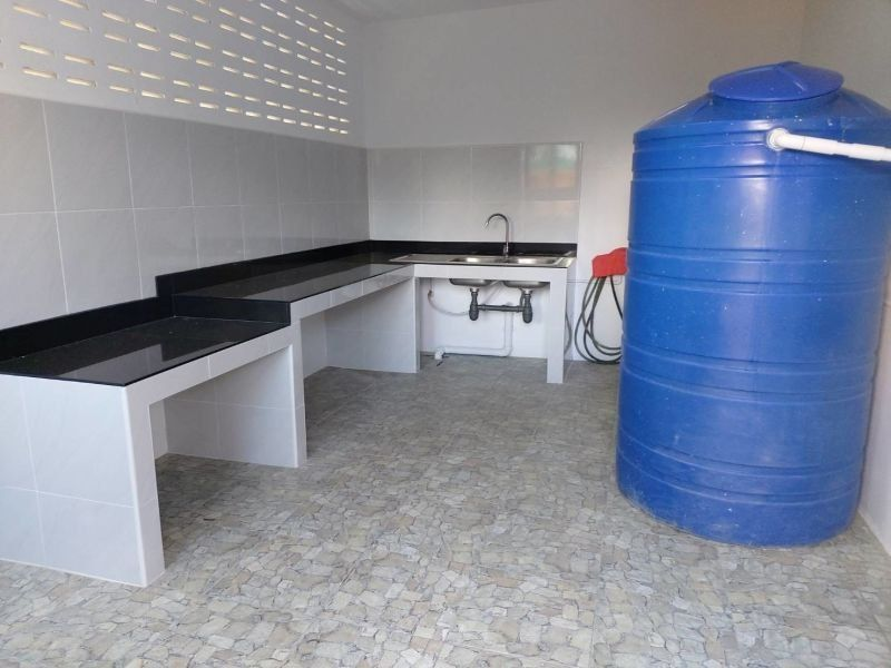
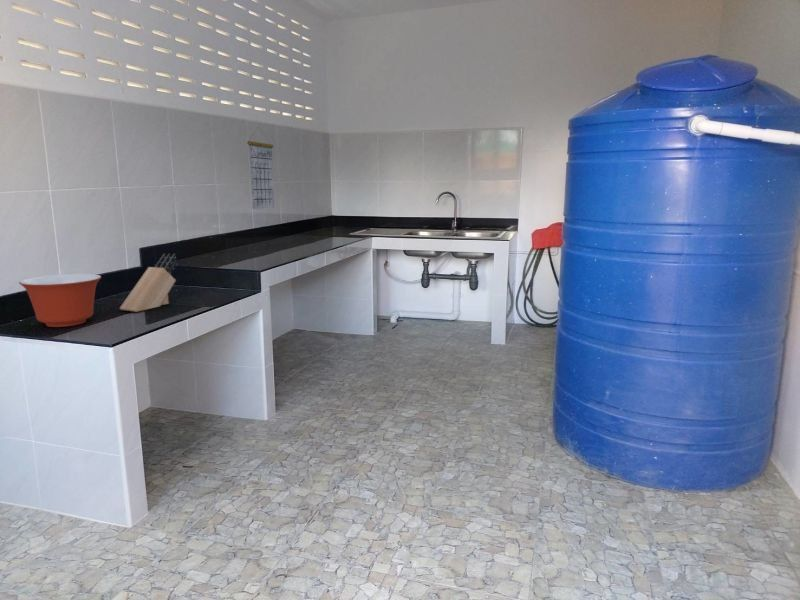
+ calendar (261, 168)
+ knife block (151, 280)
+ mixing bowl (63, 301)
